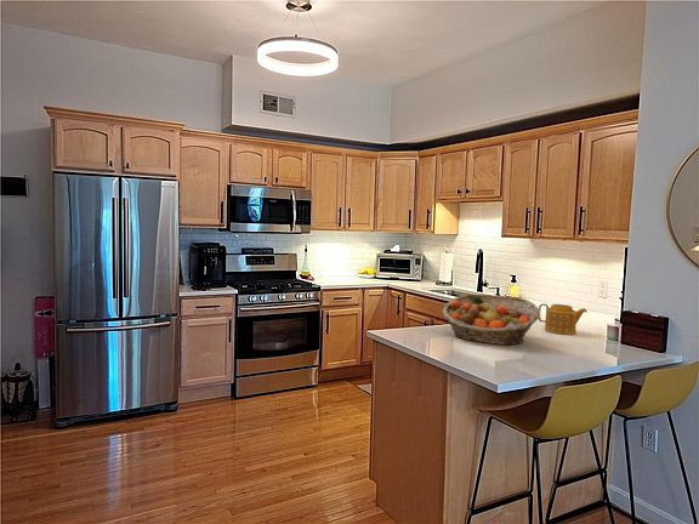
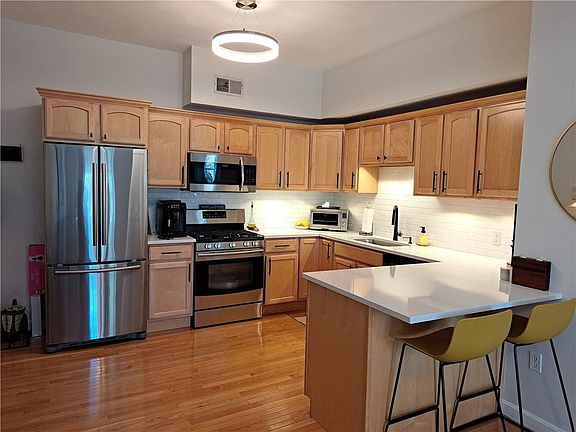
- teapot (562, 318)
- fruit basket (489, 318)
